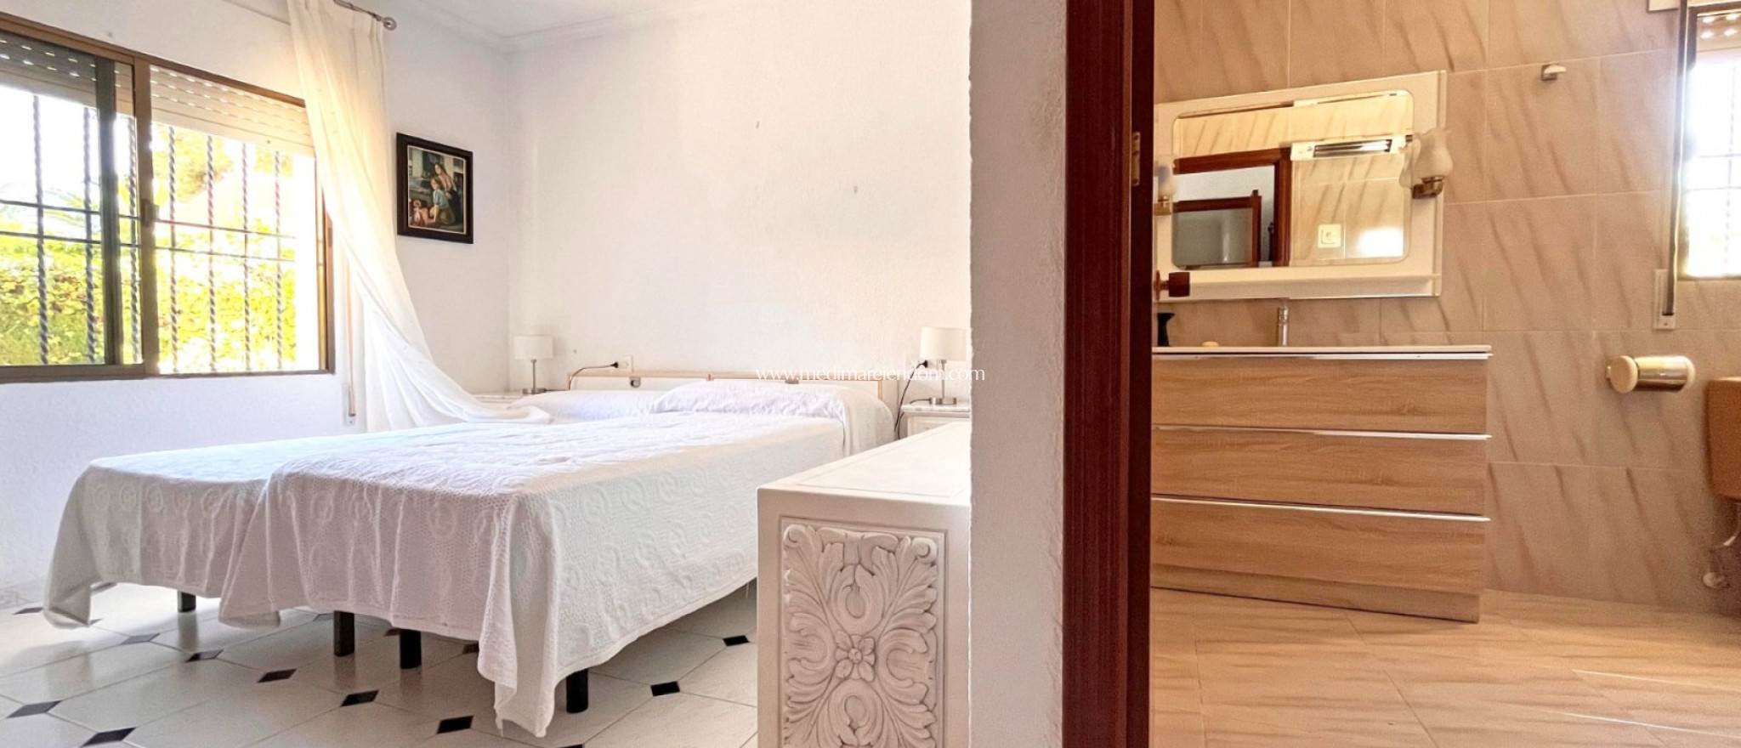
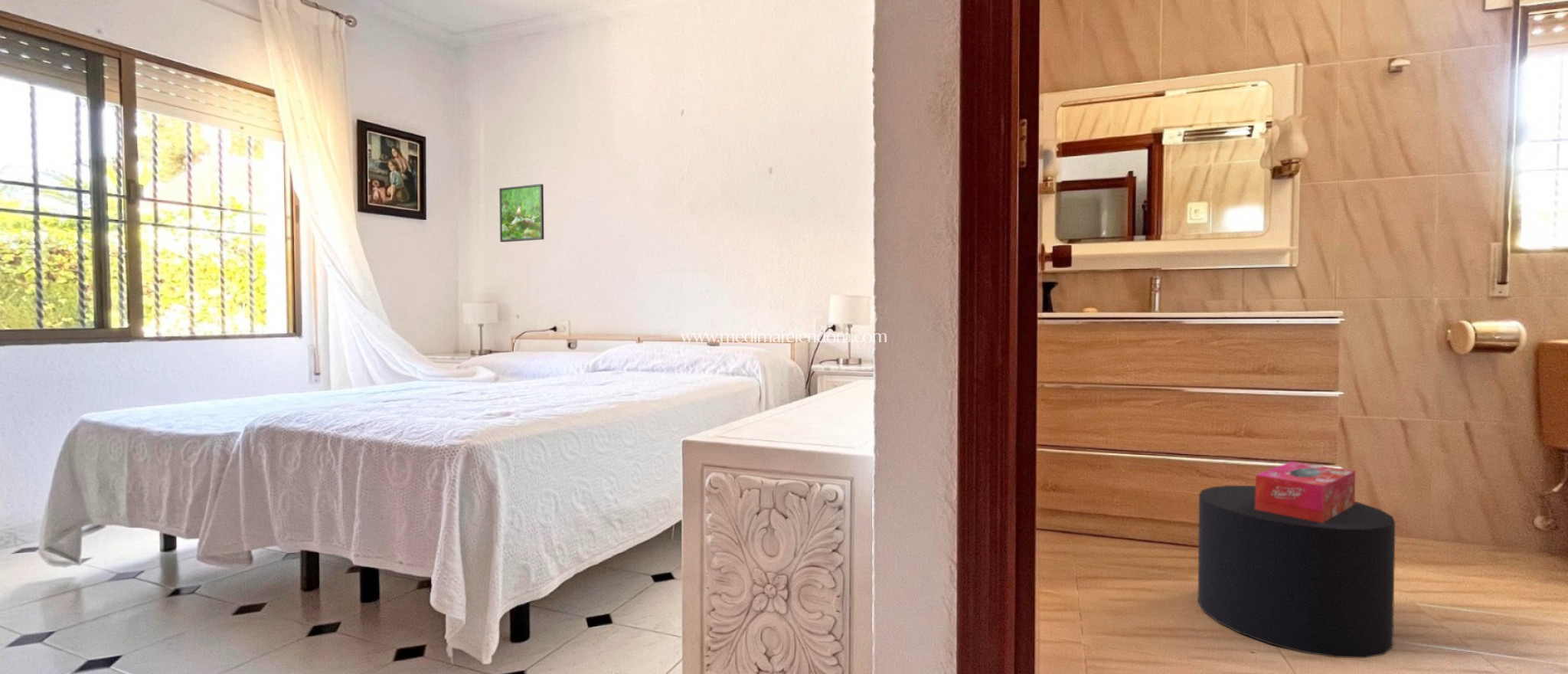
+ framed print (521, 213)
+ tissue box (1305, 489)
+ stool (1289, 561)
